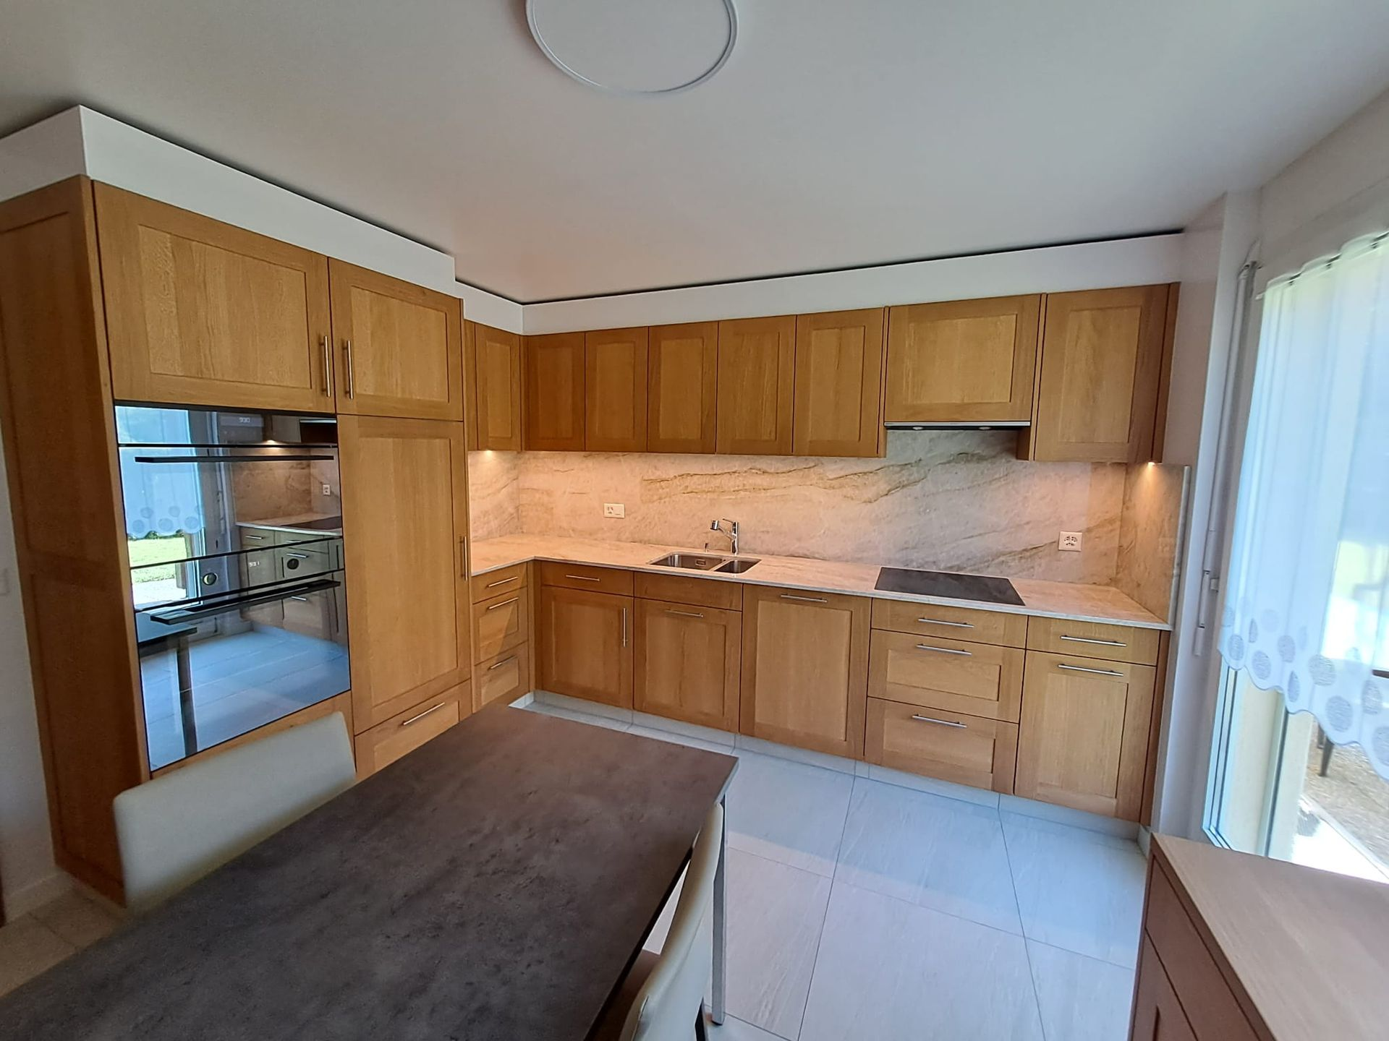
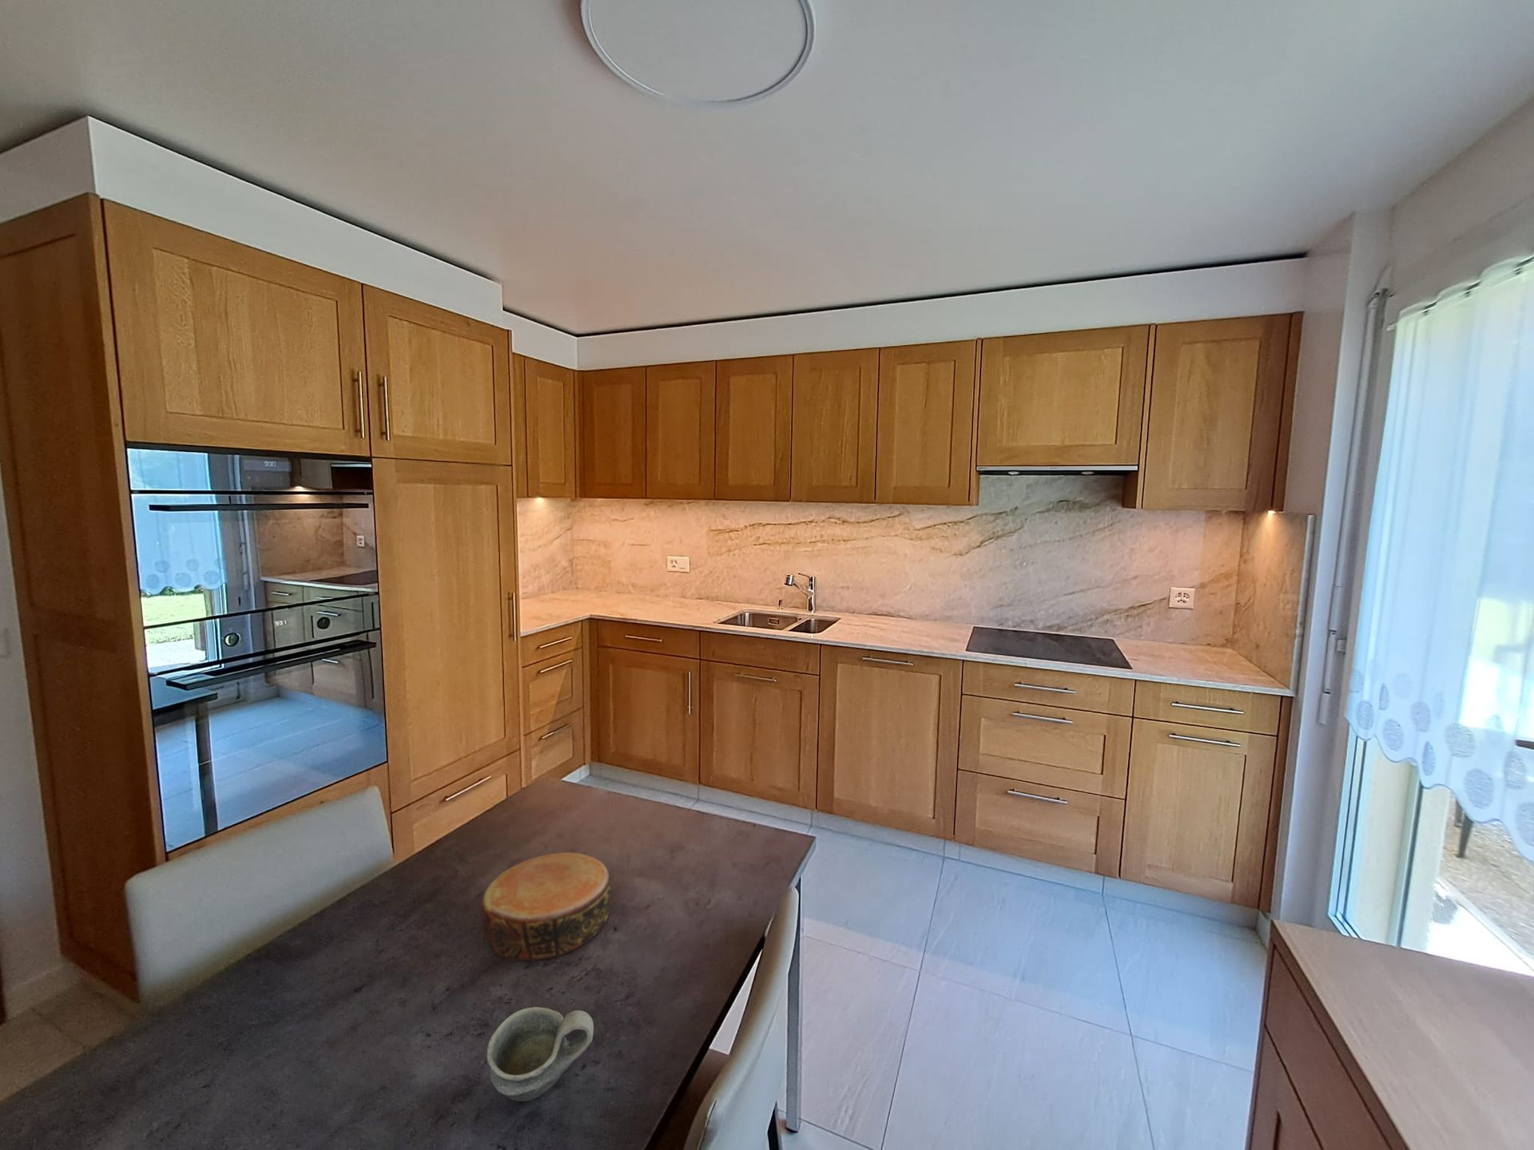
+ cup (536, 1057)
+ bowl (548, 899)
